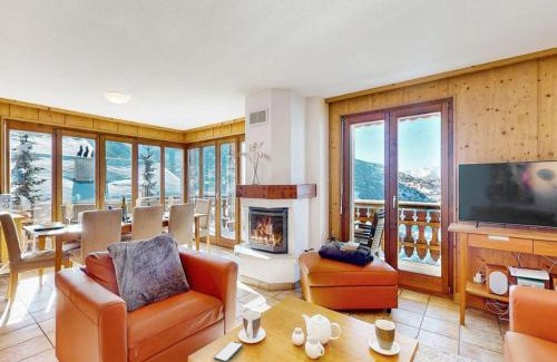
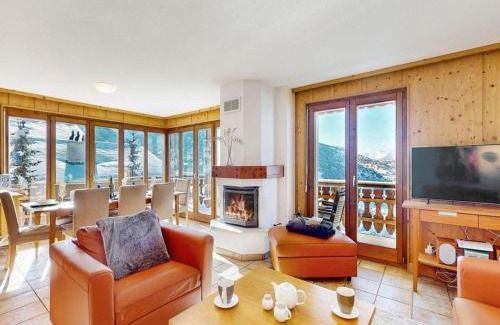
- smartphone (228, 351)
